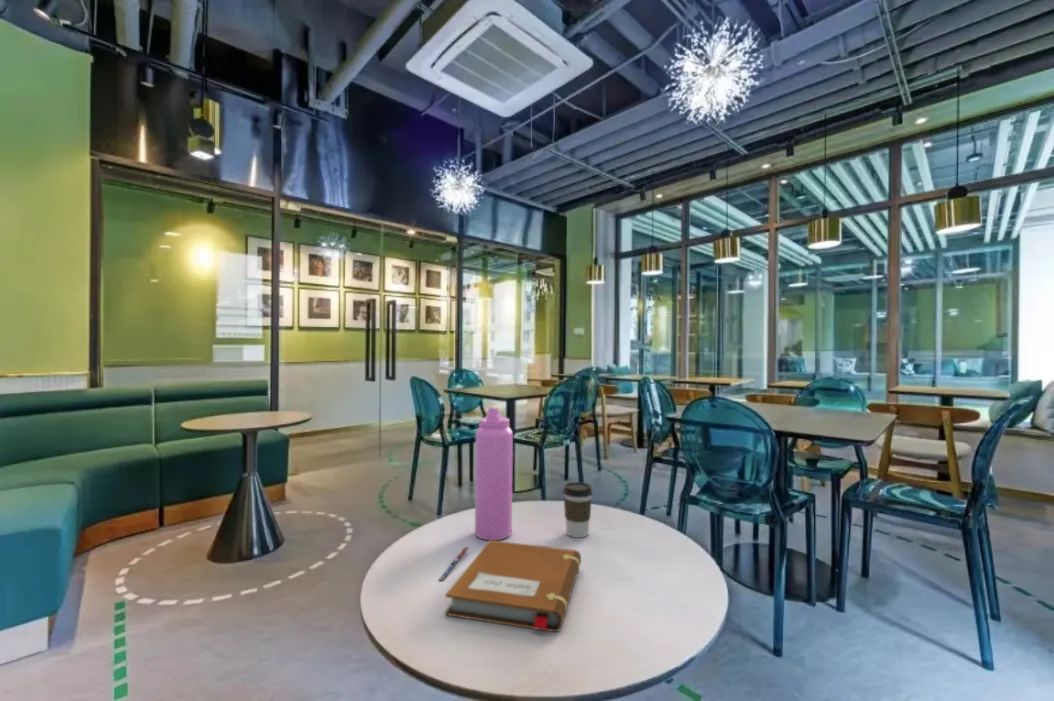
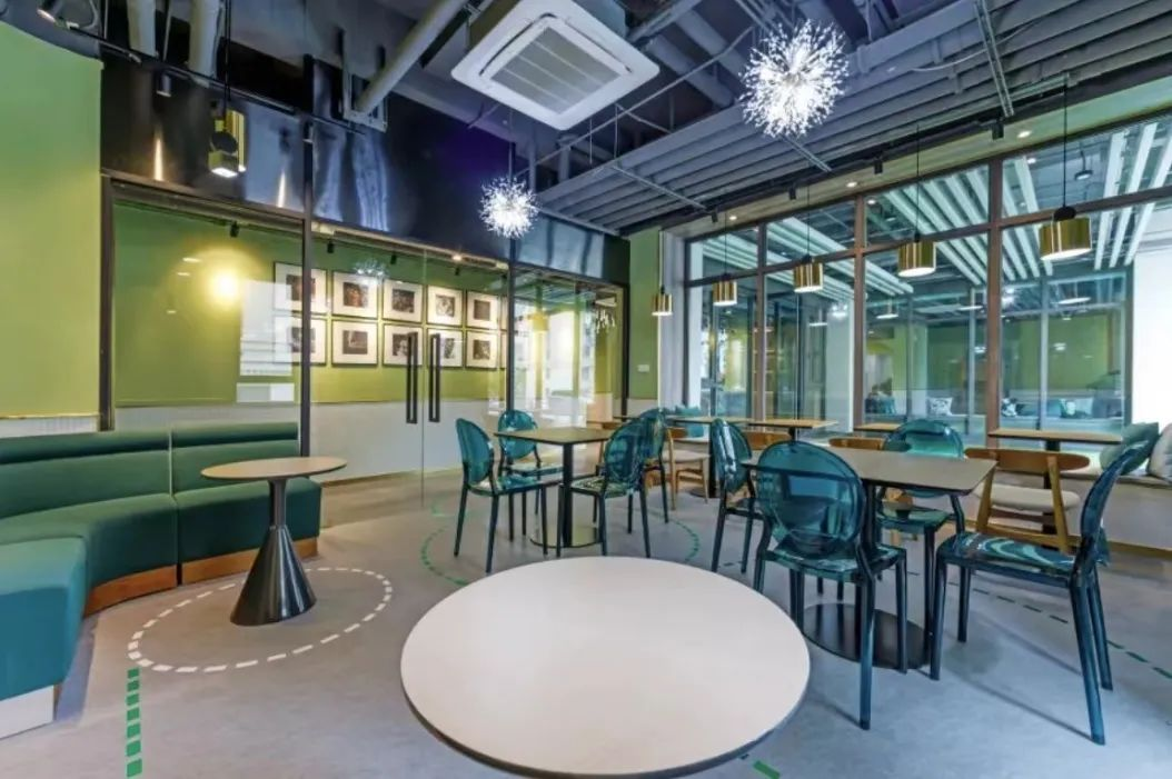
- coffee cup (577, 509)
- water bottle (494, 470)
- pen (454, 562)
- notebook (519, 581)
